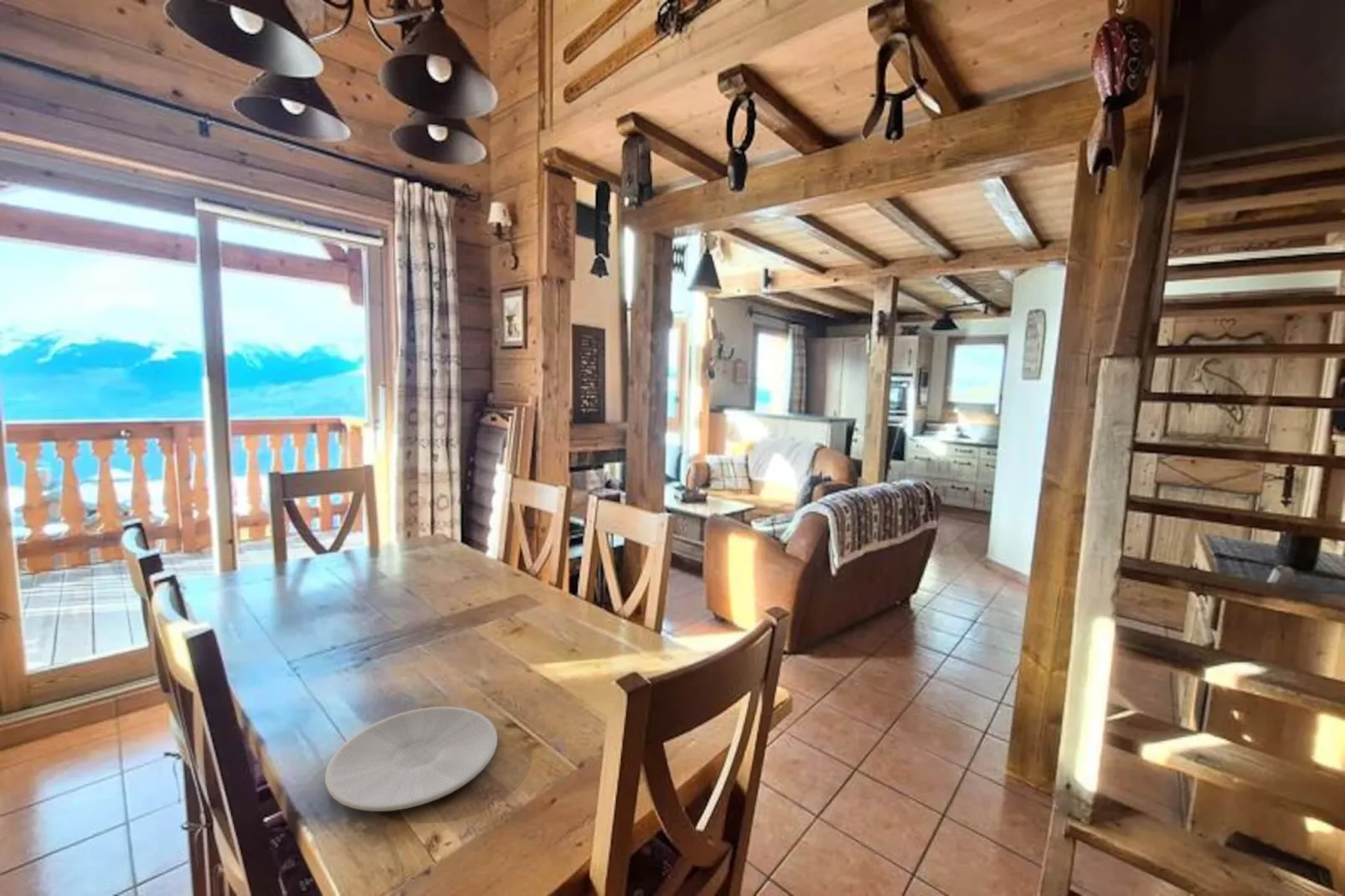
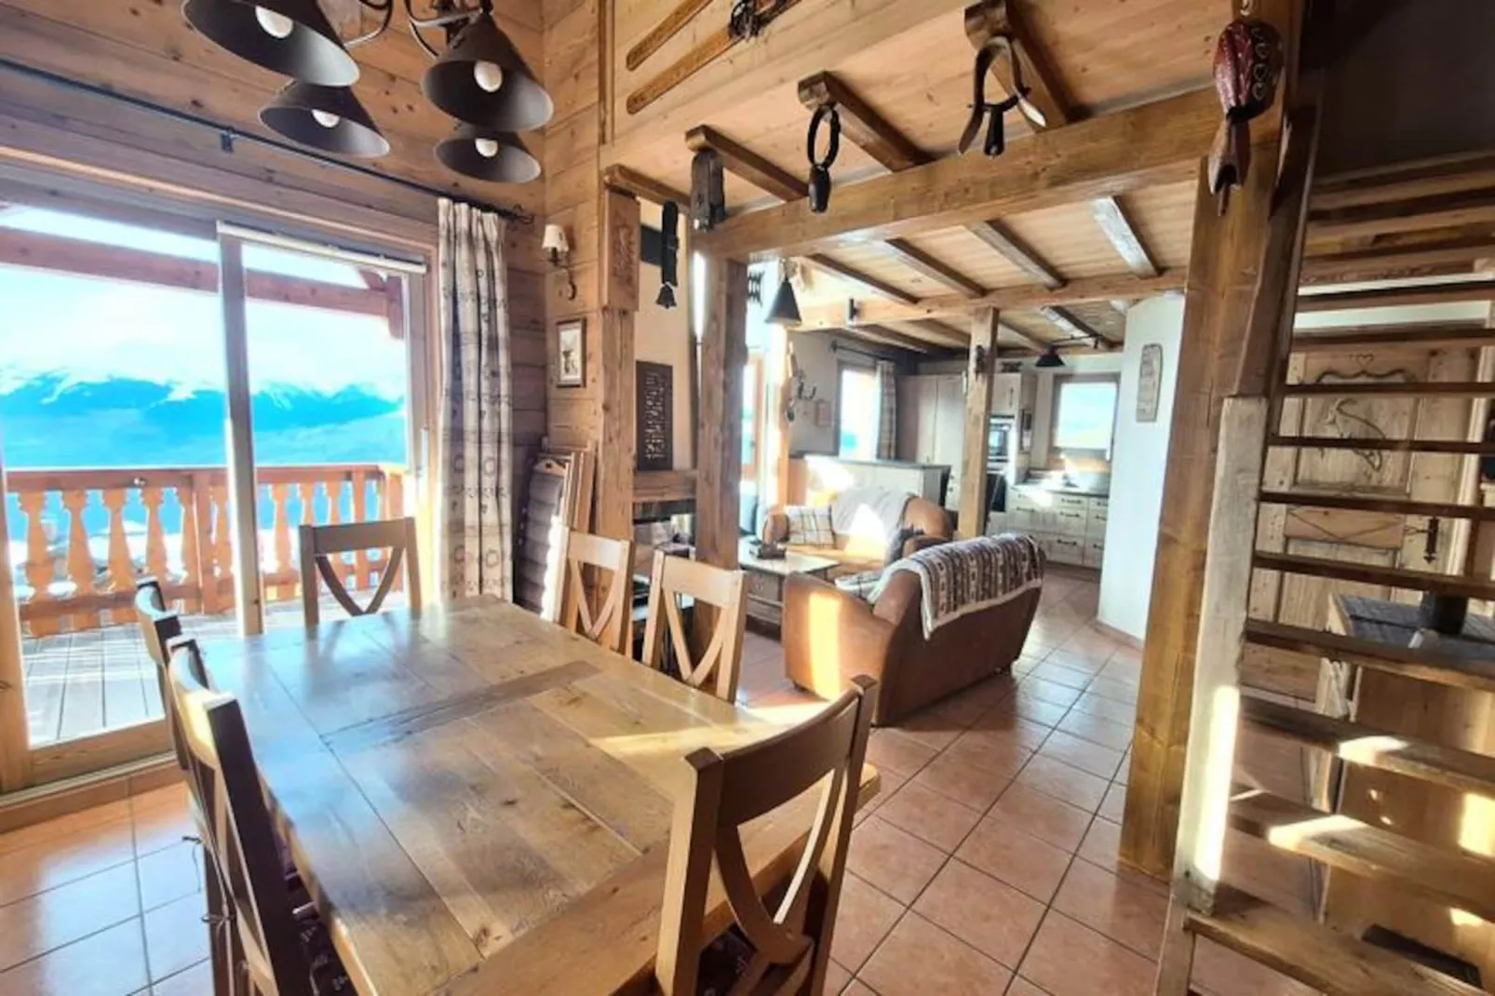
- plate (416, 754)
